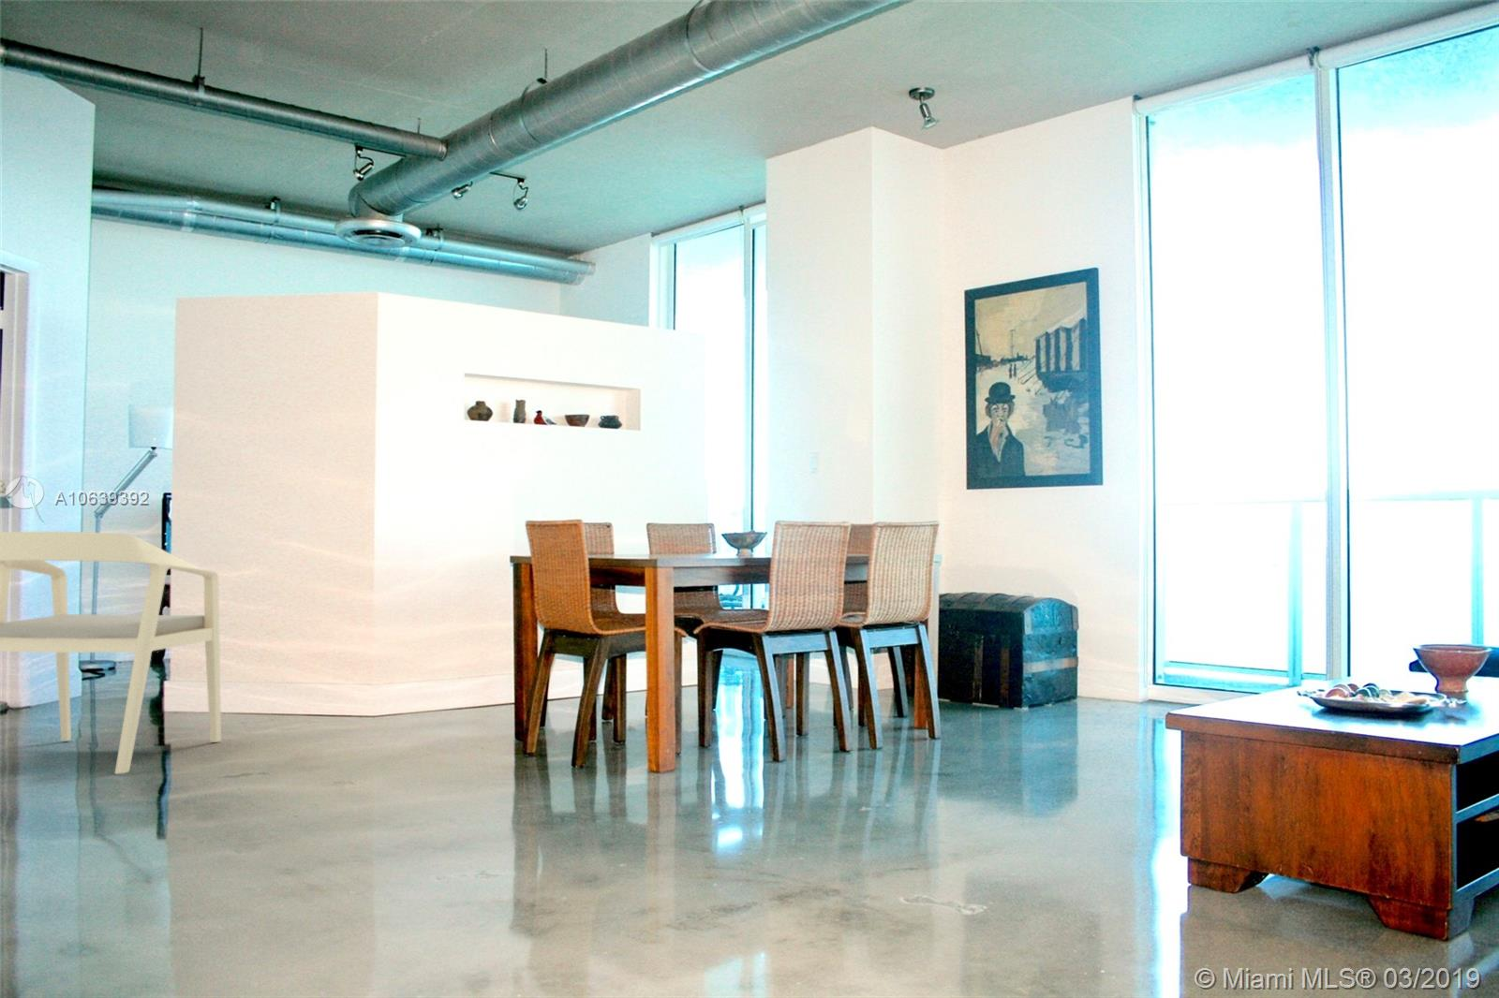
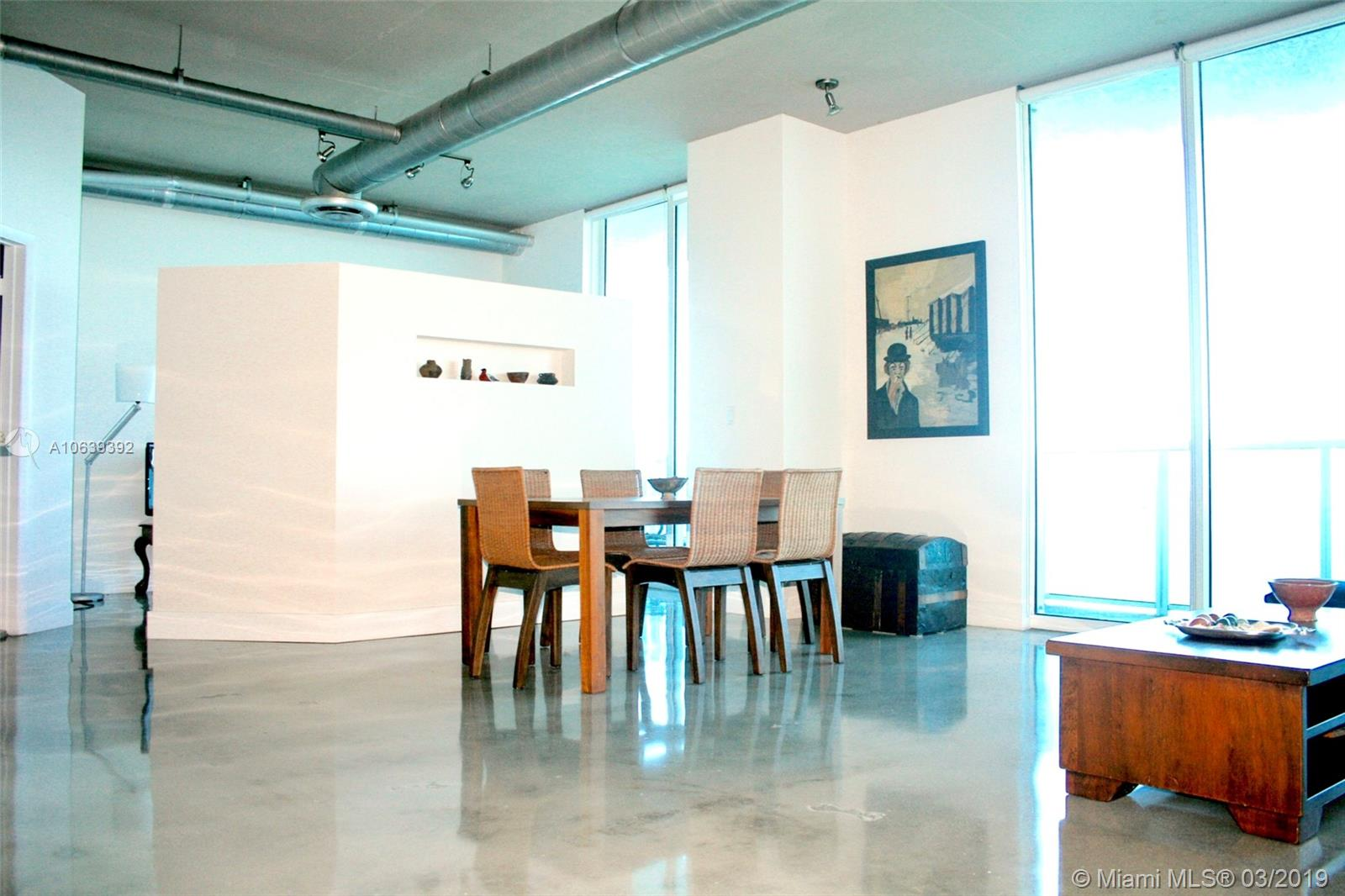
- armchair (99, 643)
